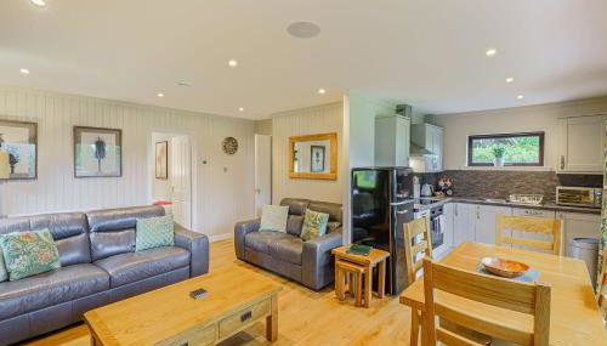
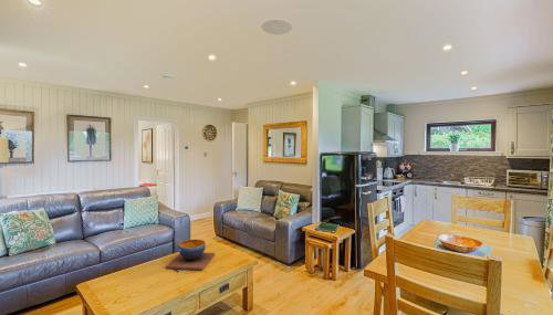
+ decorative bowl (191, 252)
